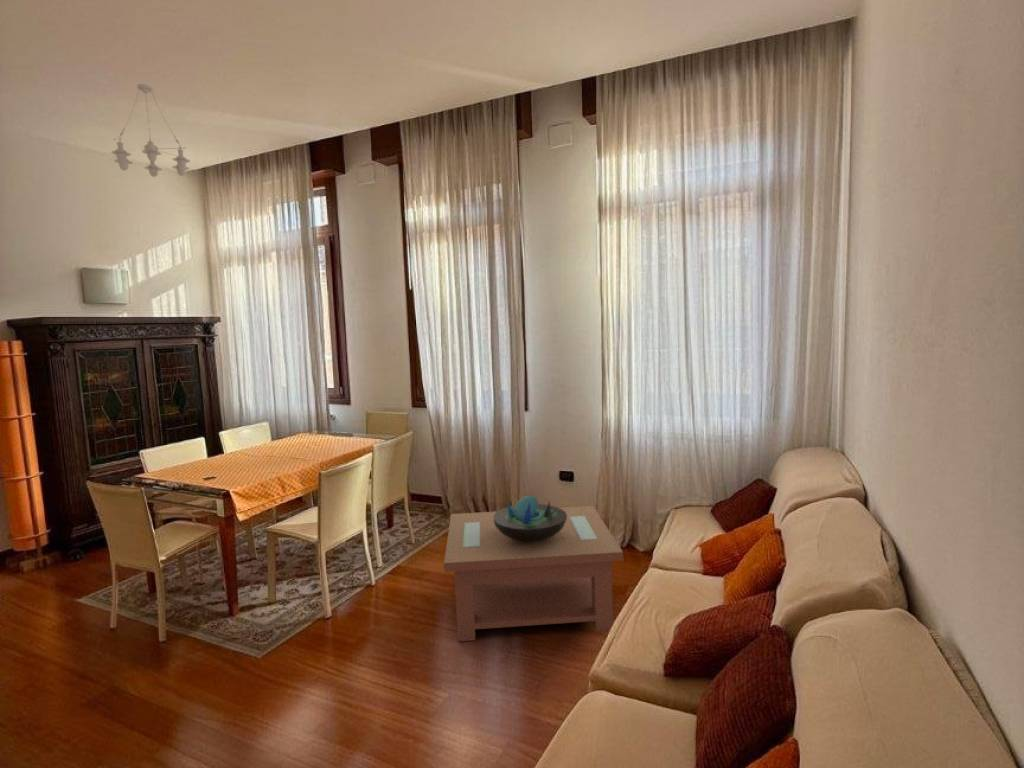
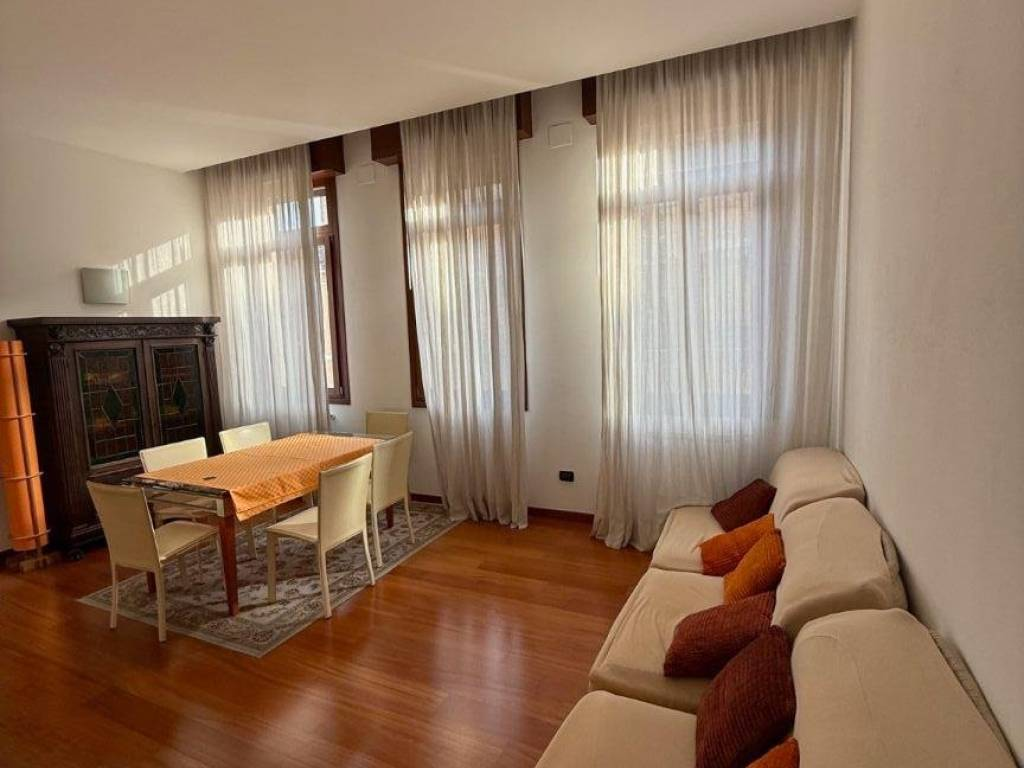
- chandelier (149, 130)
- coffee table (529, 568)
- decorative bowl (529, 515)
